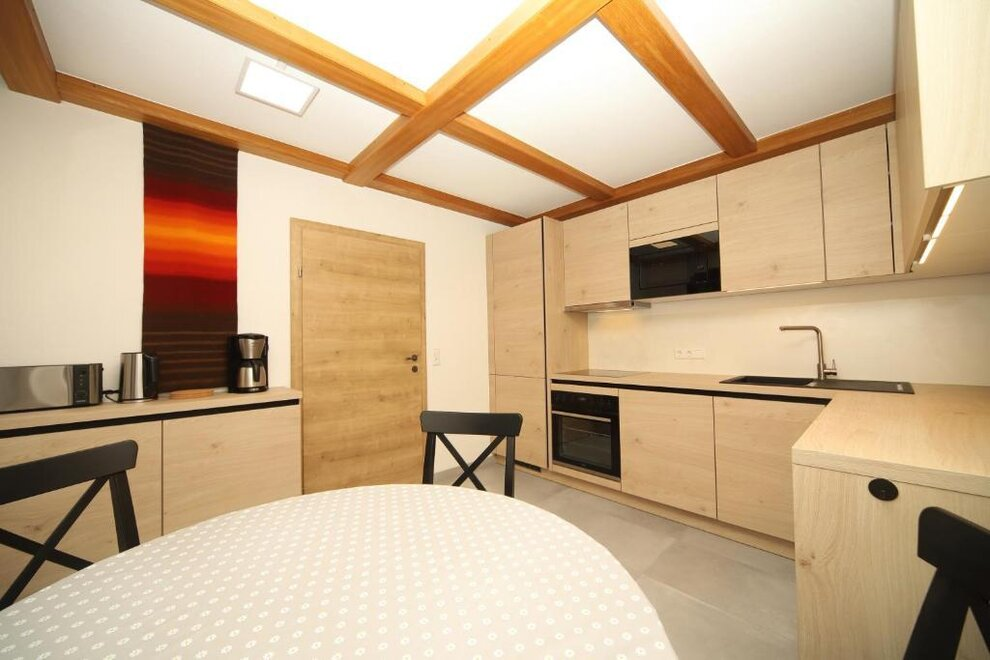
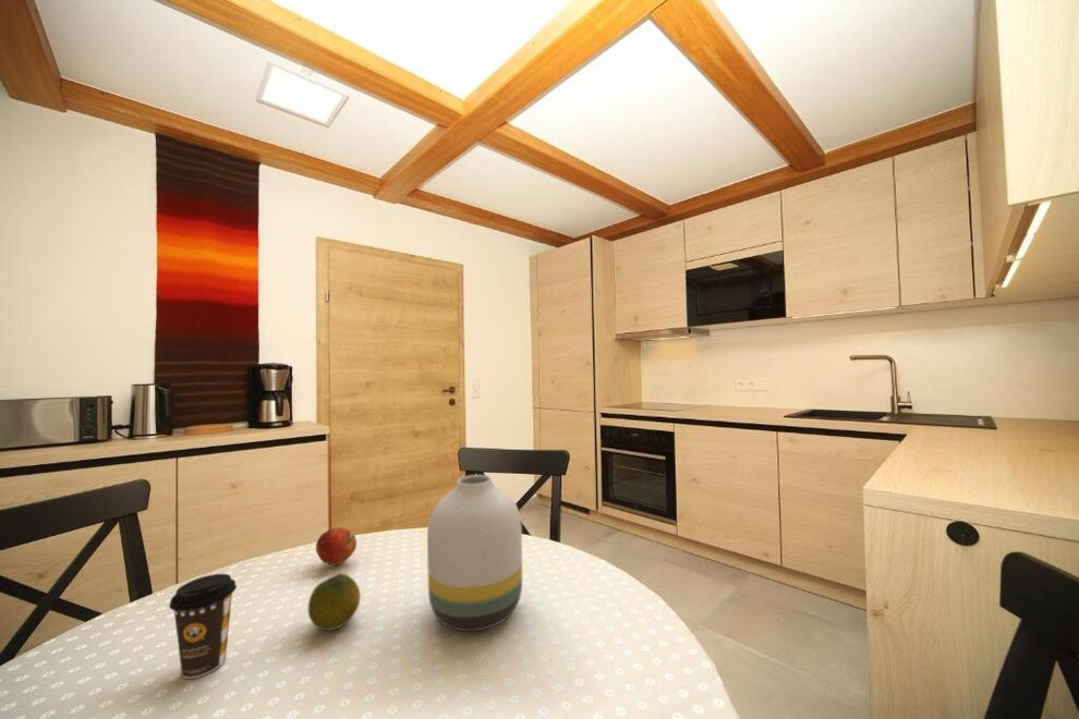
+ fruit (335, 600)
+ coffee cup (204, 624)
+ fruit (337, 546)
+ vase (475, 545)
